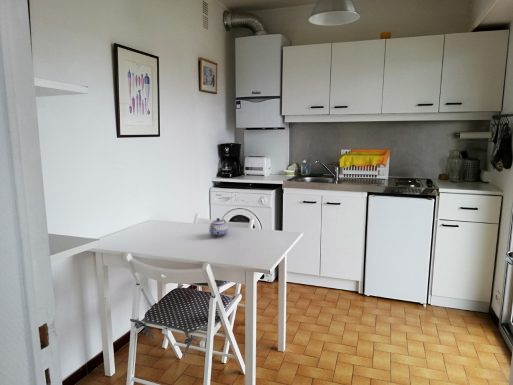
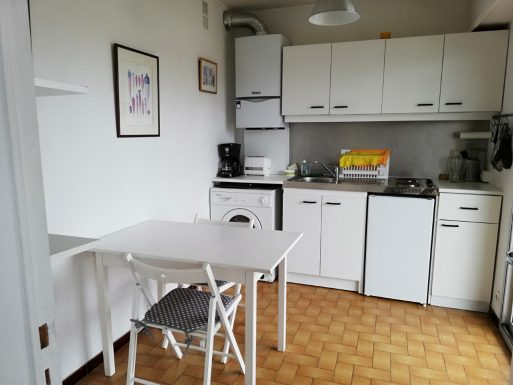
- teapot (218, 227)
